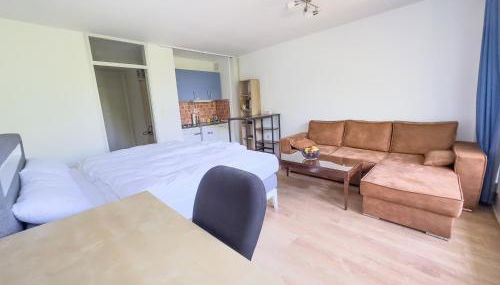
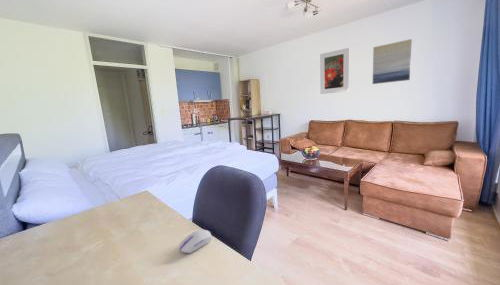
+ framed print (333, 72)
+ wall art (390, 63)
+ computer mouse (195, 239)
